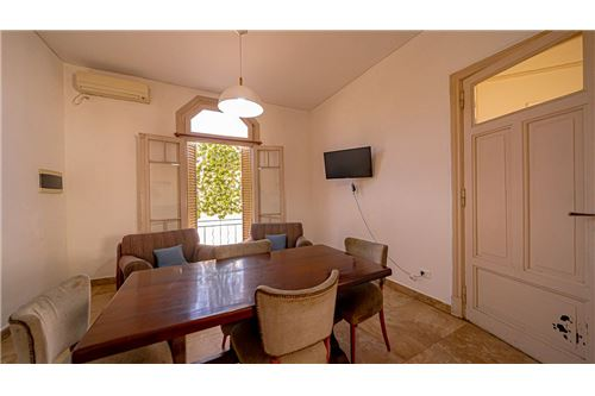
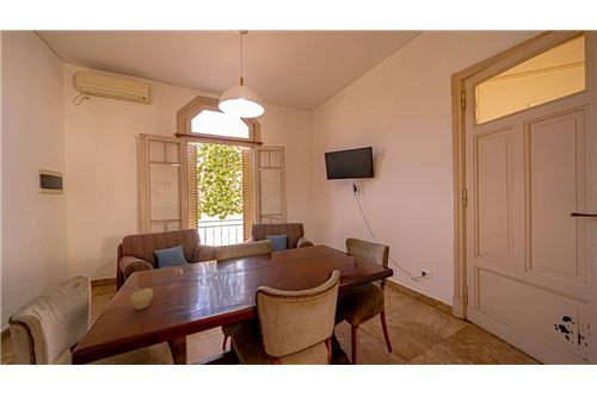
+ fruit (142, 296)
